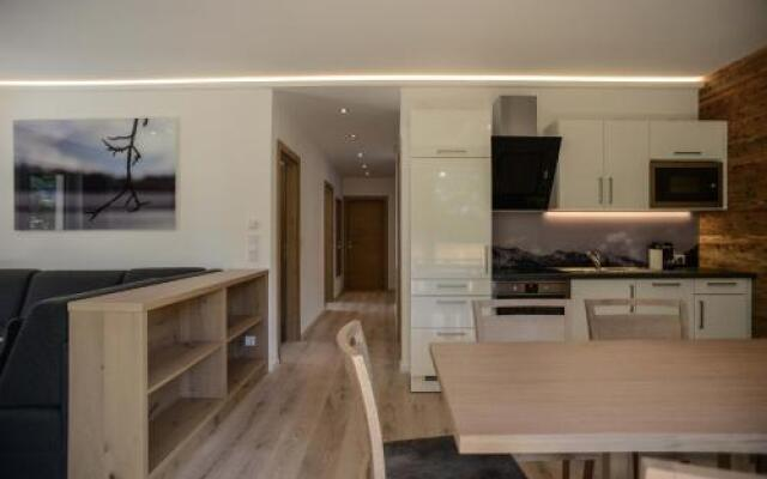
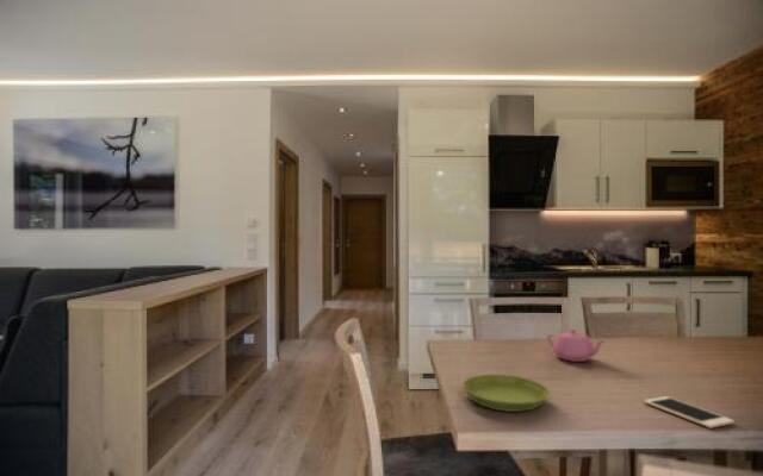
+ teapot (575, 344)
+ cell phone (686, 411)
+ saucer (504, 393)
